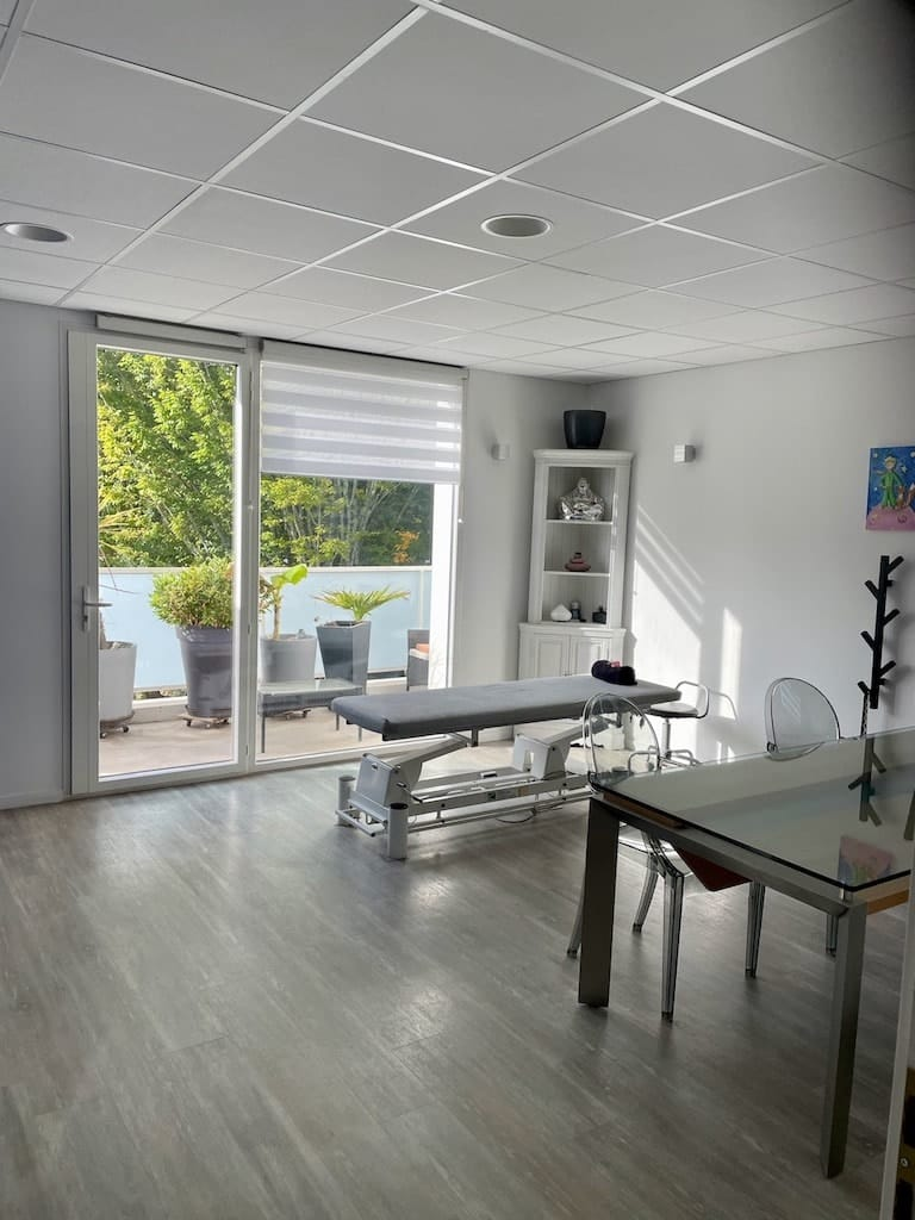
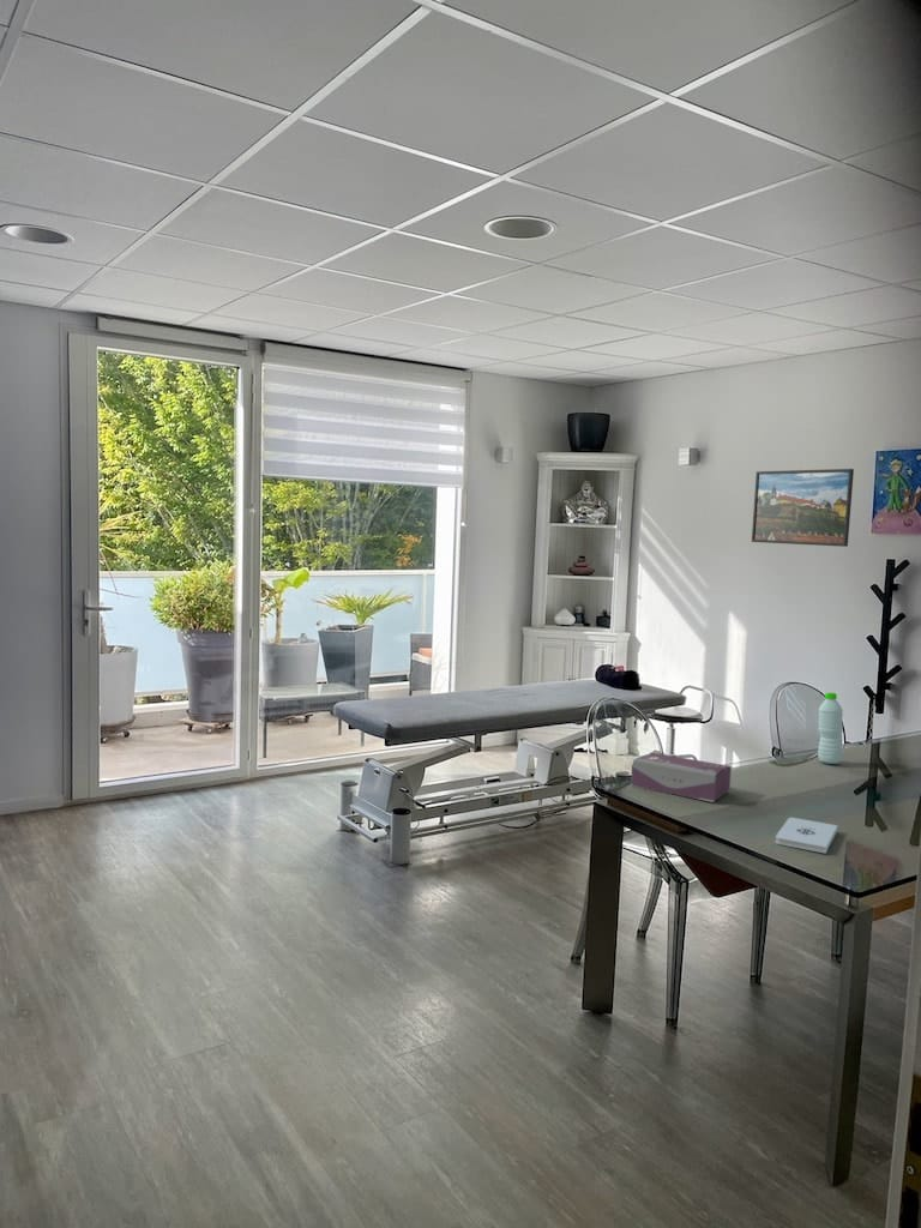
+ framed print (800, 507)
+ water bottle (830, 728)
+ notepad (806, 833)
+ tissue box (681, 775)
